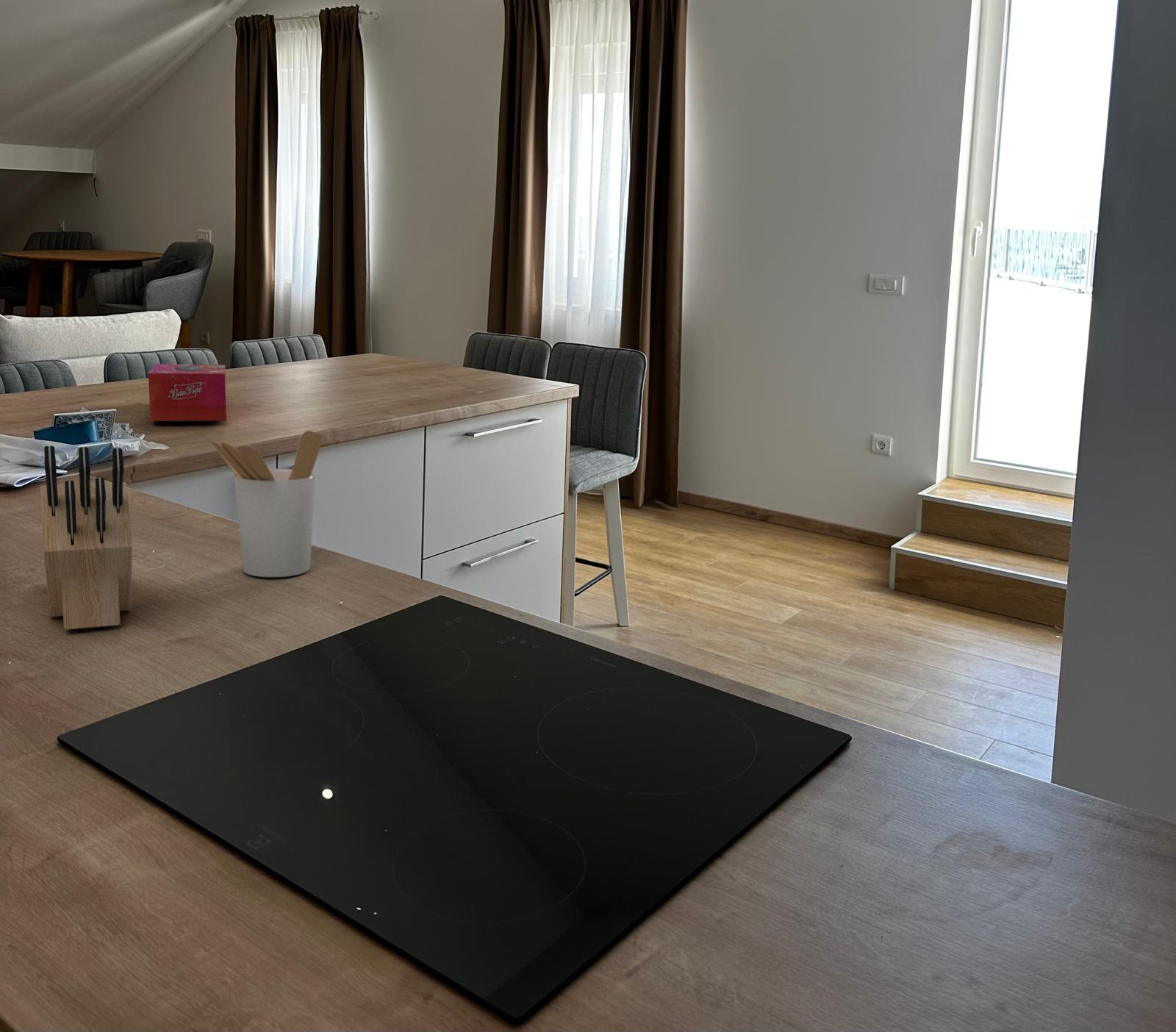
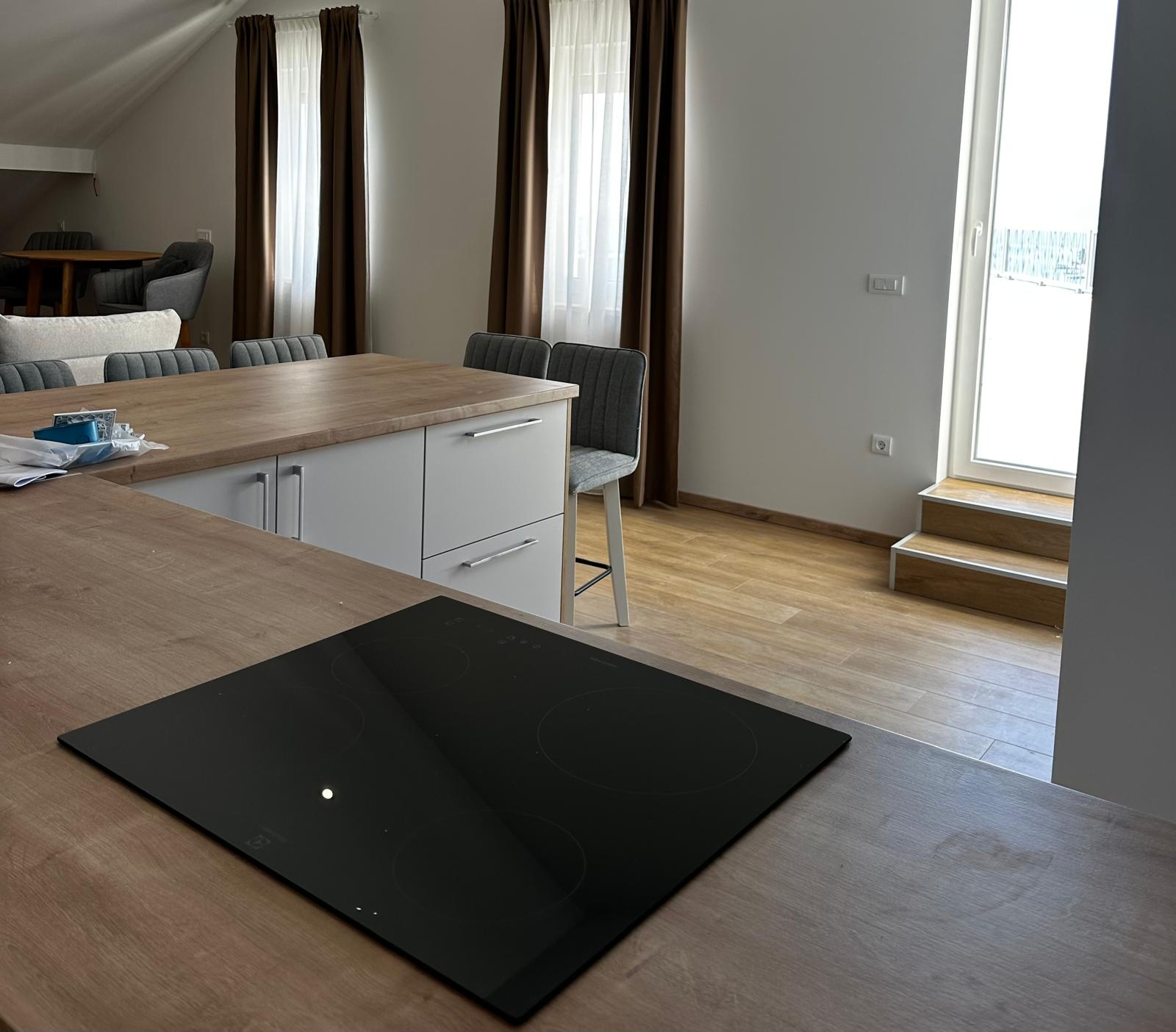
- tissue box (190, 391)
- utensil holder (264, 502)
- knife block (85, 525)
